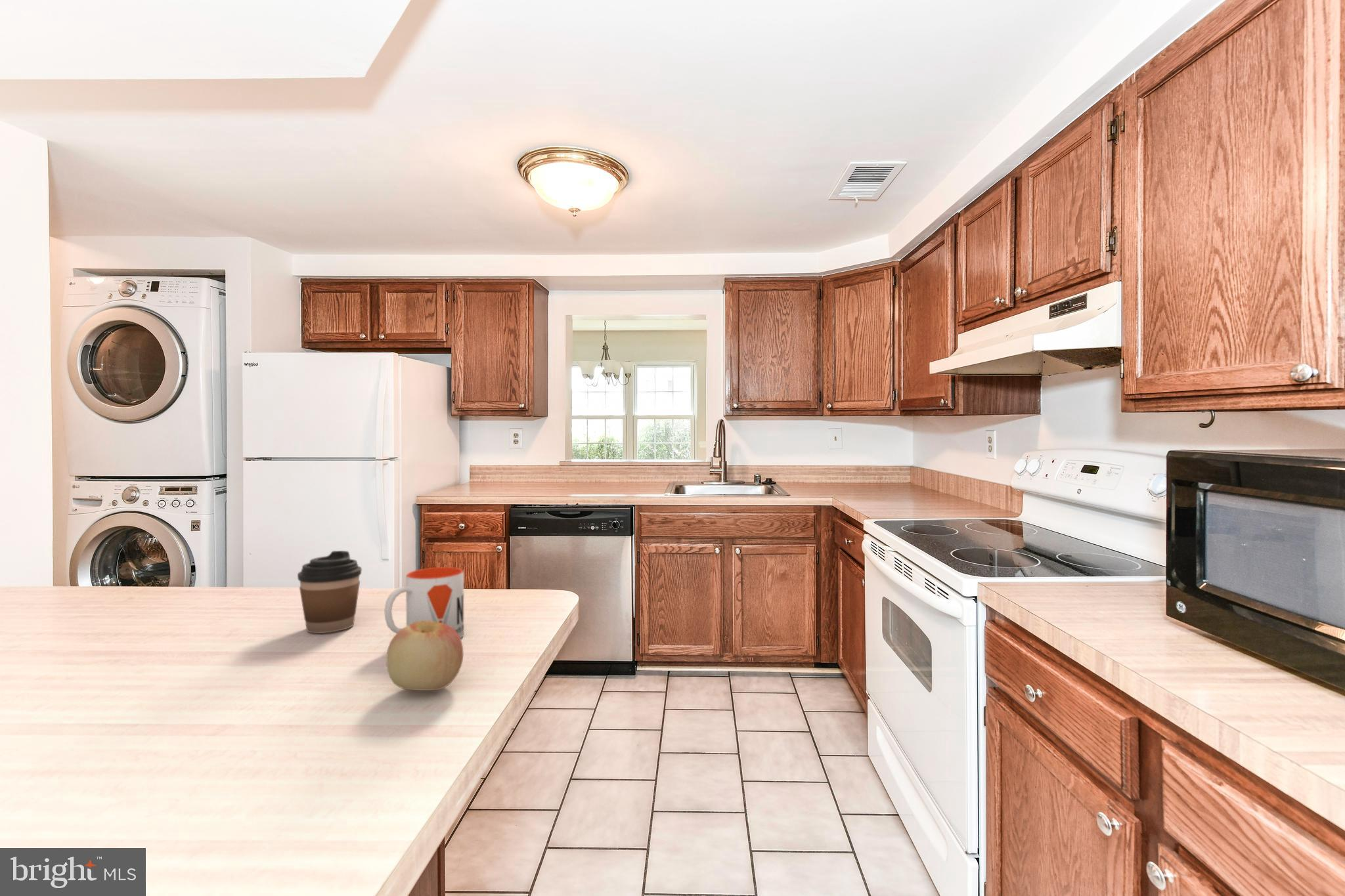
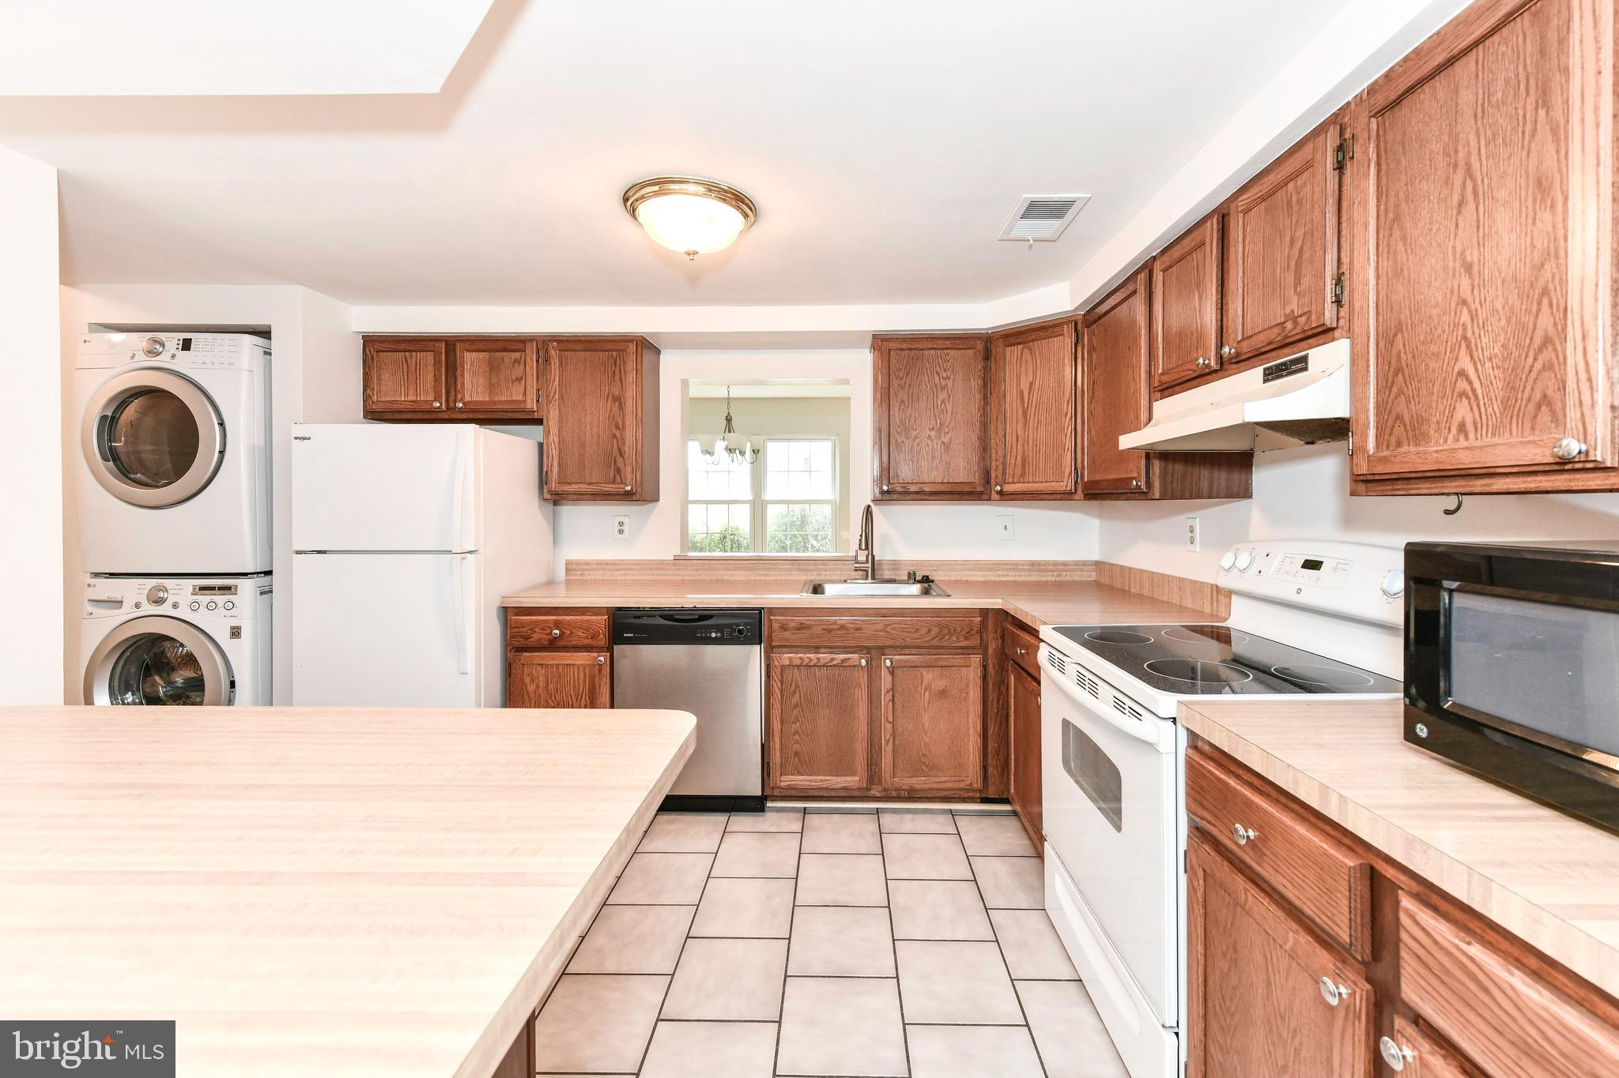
- apple (426, 657)
- coffee cup (330, 590)
- mug (424, 607)
